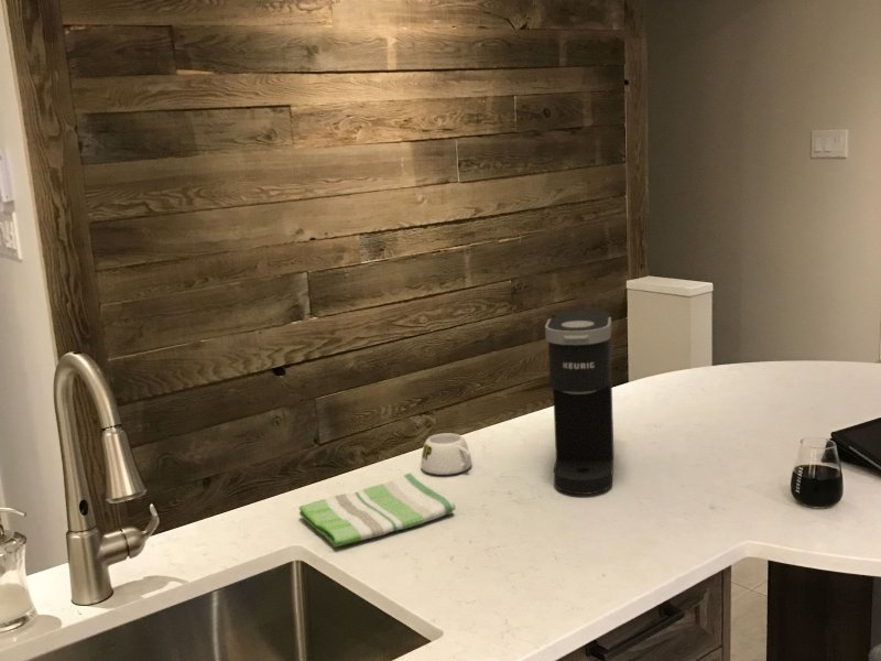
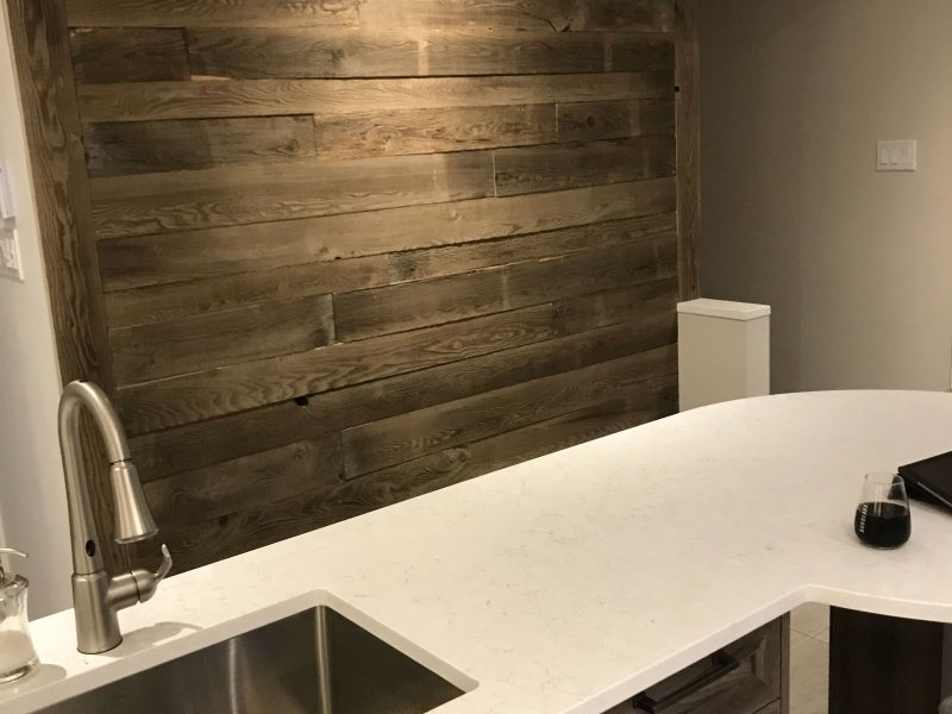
- mug (448, 453)
- dish towel (376, 507)
- coffee maker (583, 394)
